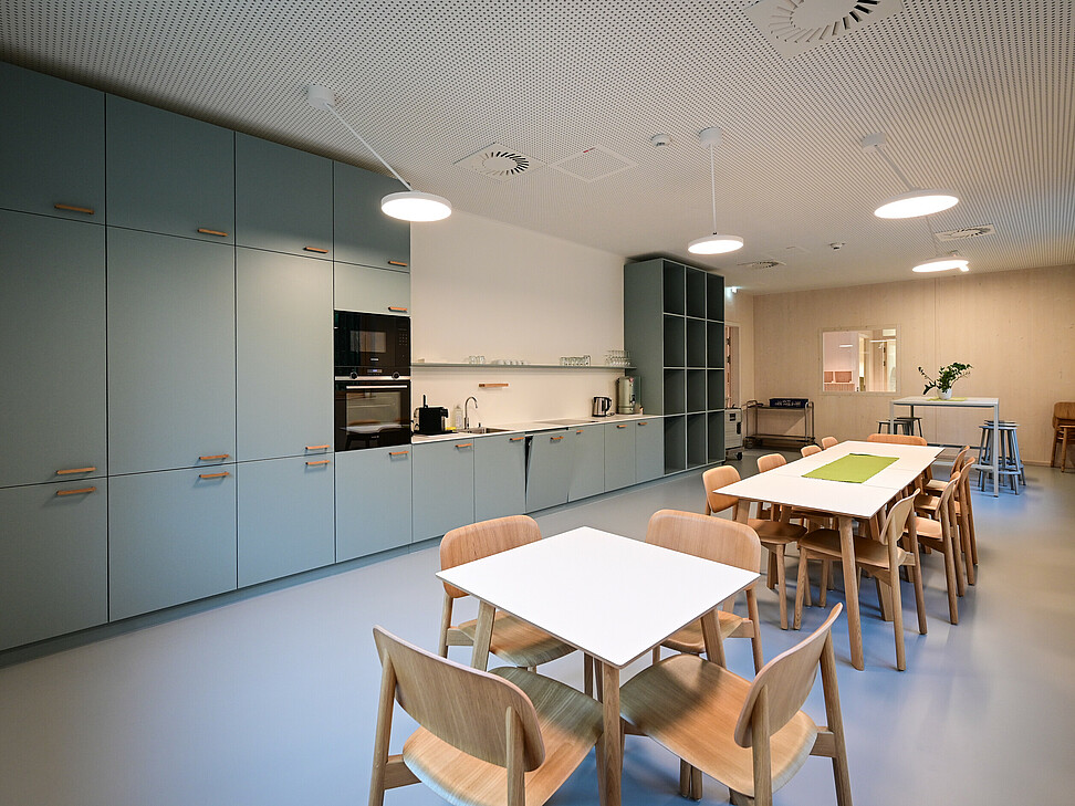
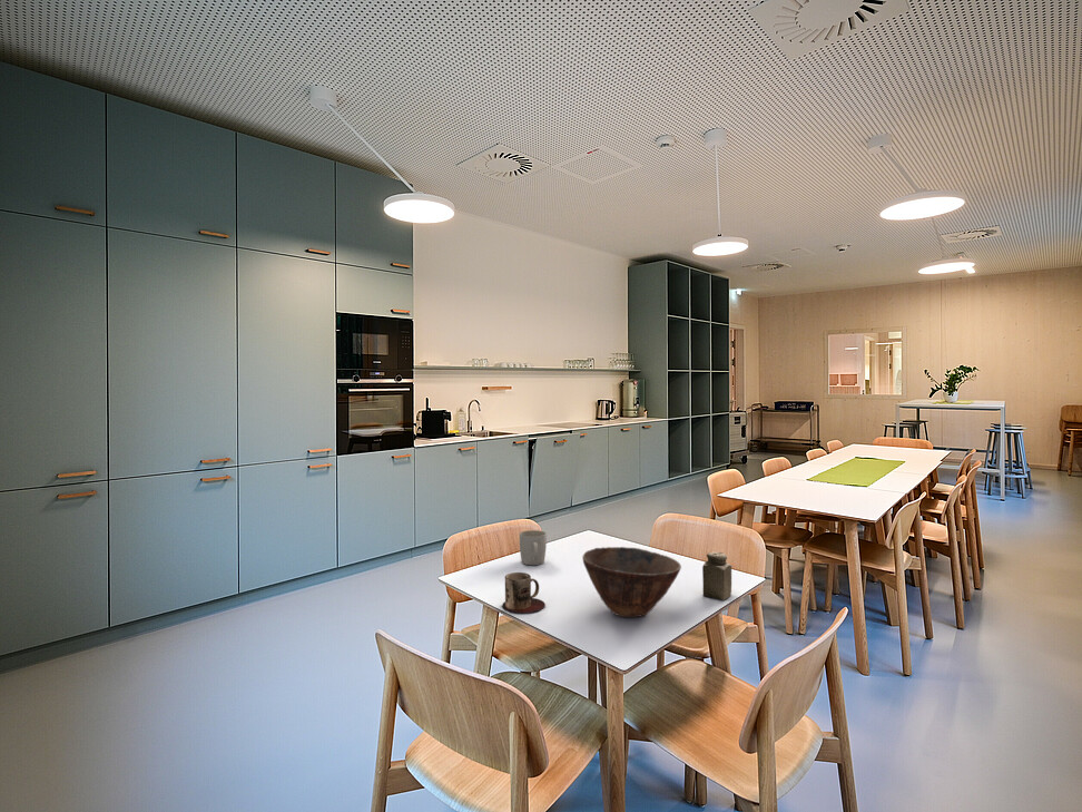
+ salt shaker (717, 574)
+ mug (533, 548)
+ bowl (631, 584)
+ mug (523, 589)
